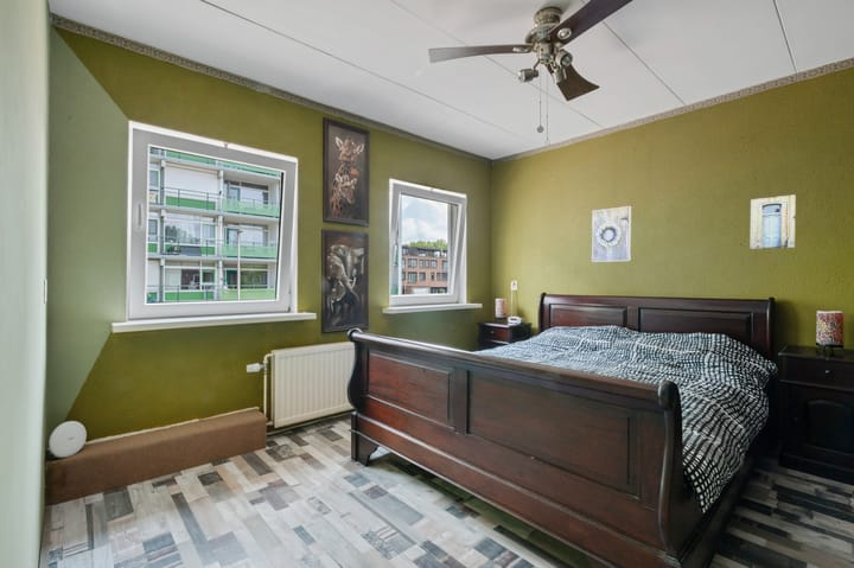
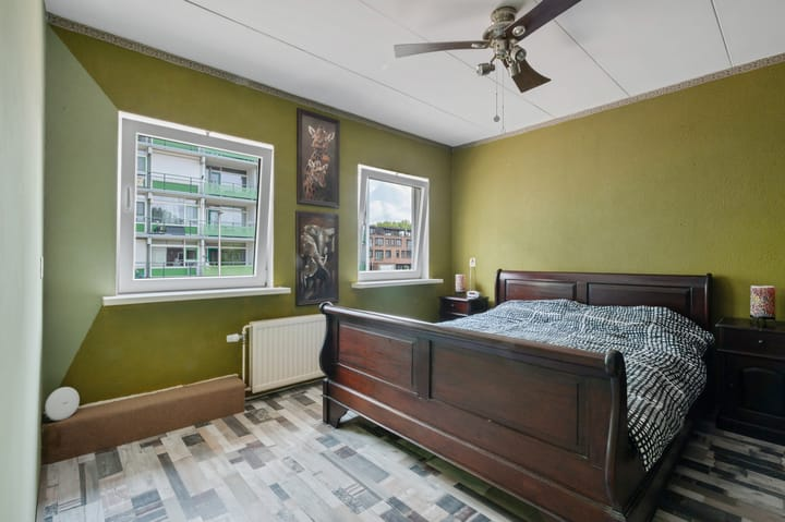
- wall art (772, 223)
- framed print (611, 235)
